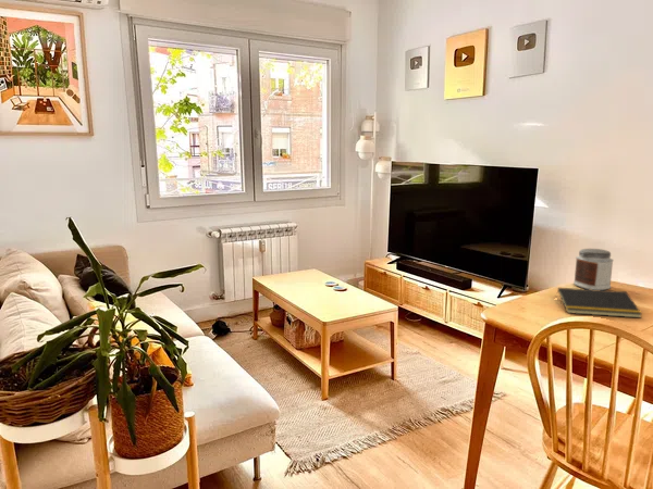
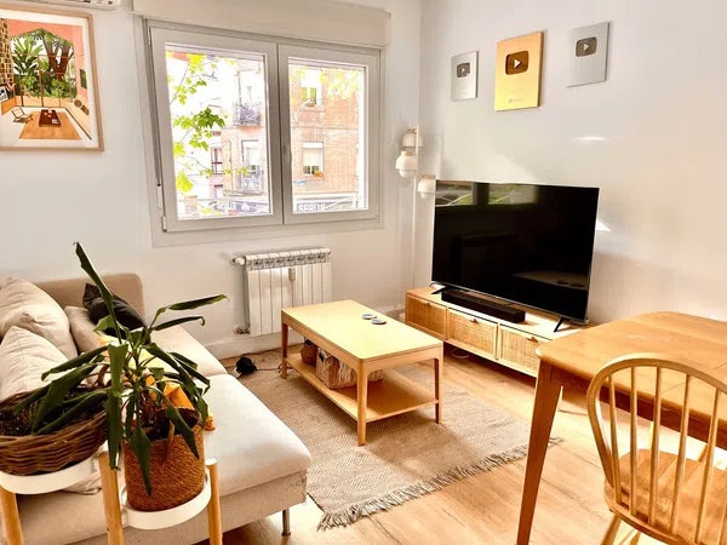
- notepad (597, 301)
- jar (593, 268)
